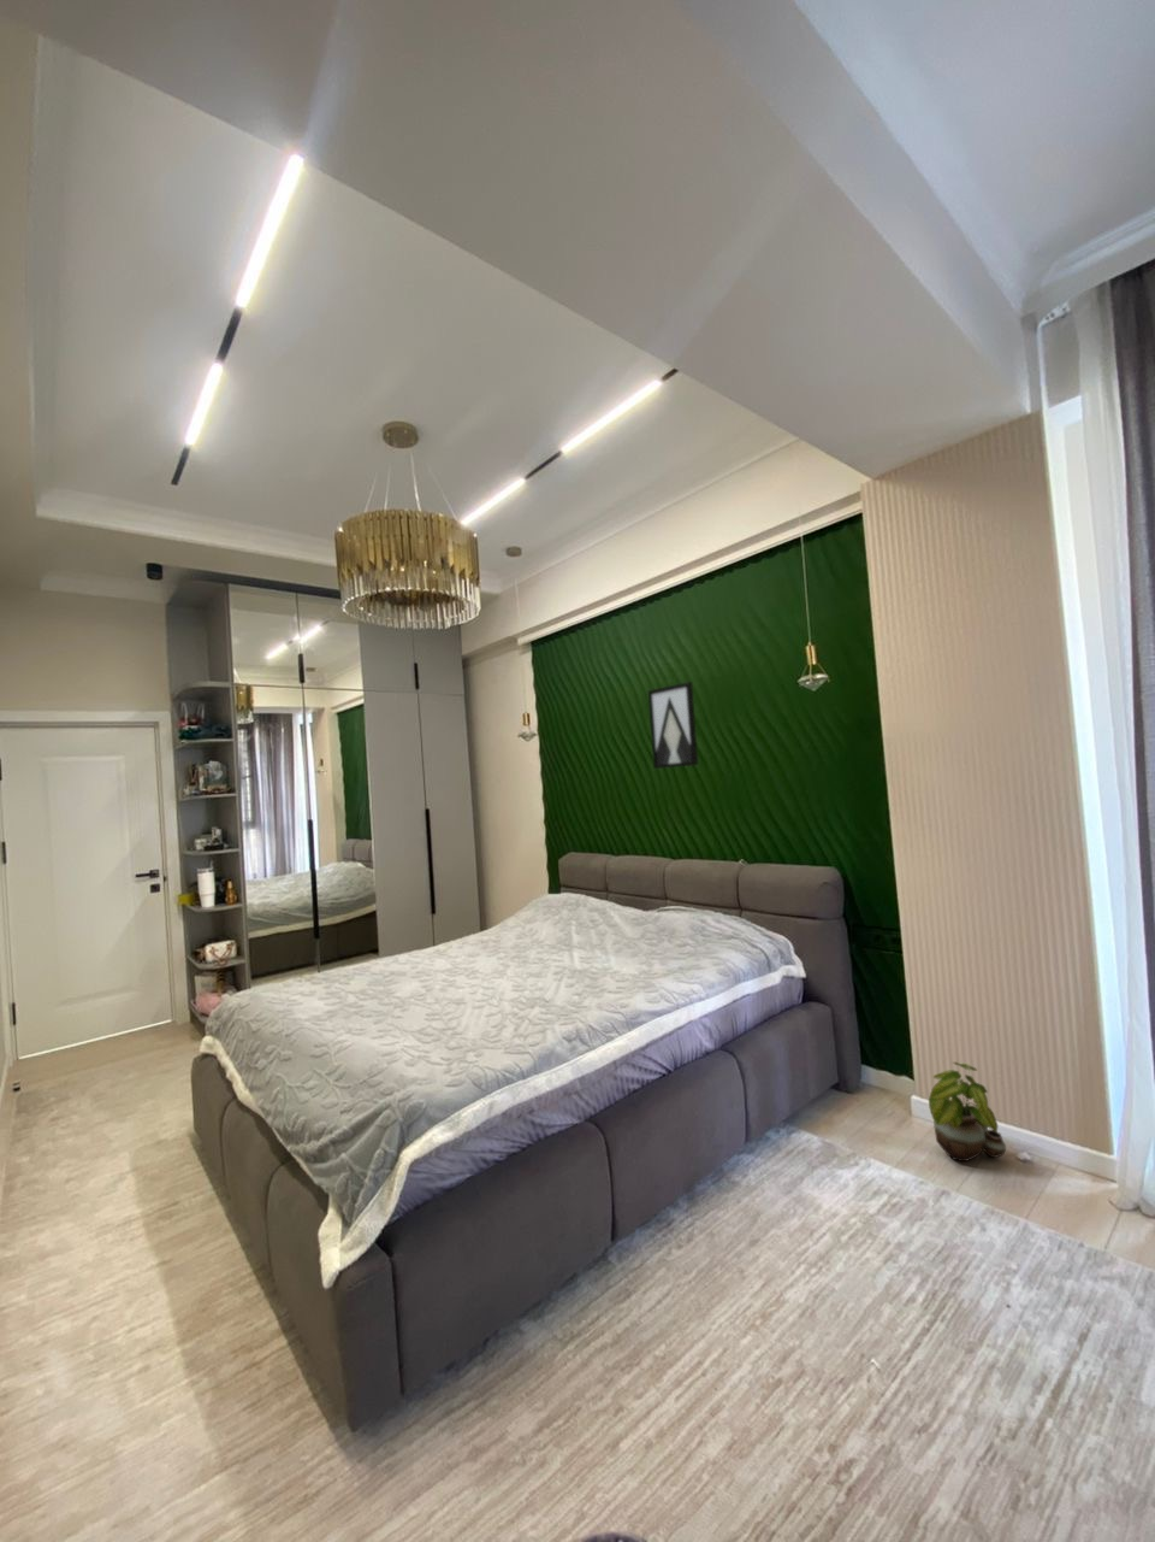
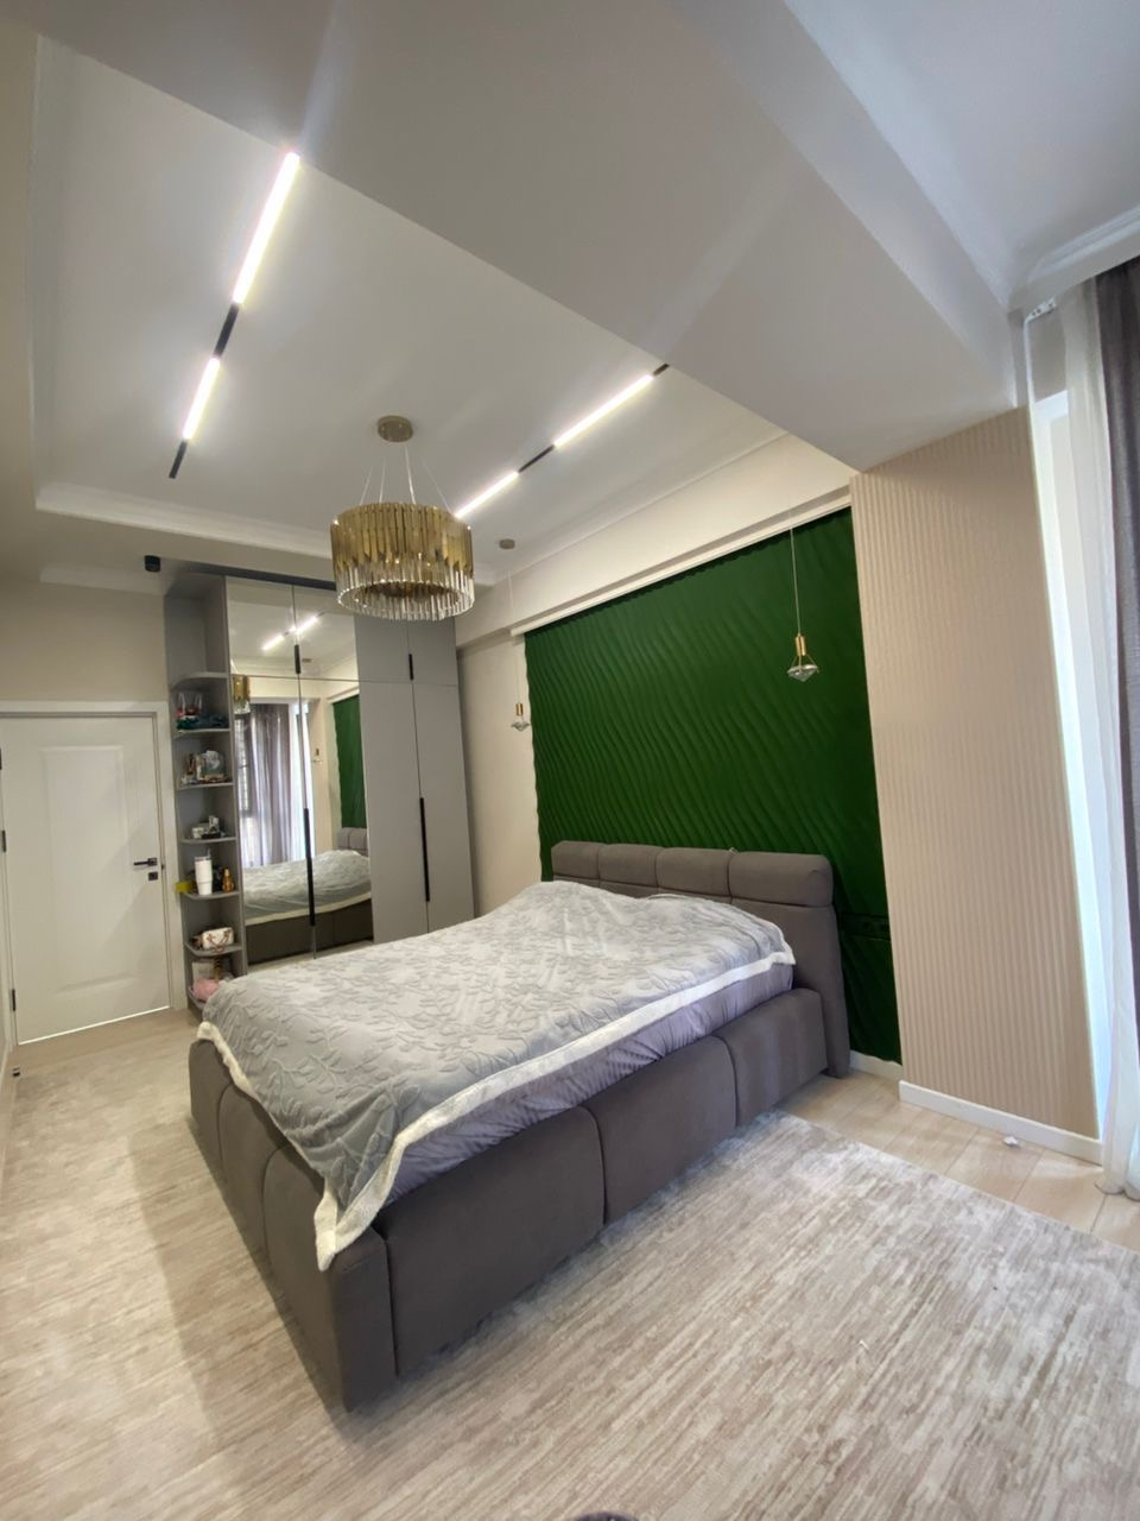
- potted plant (965, 1111)
- wall art (671, 726)
